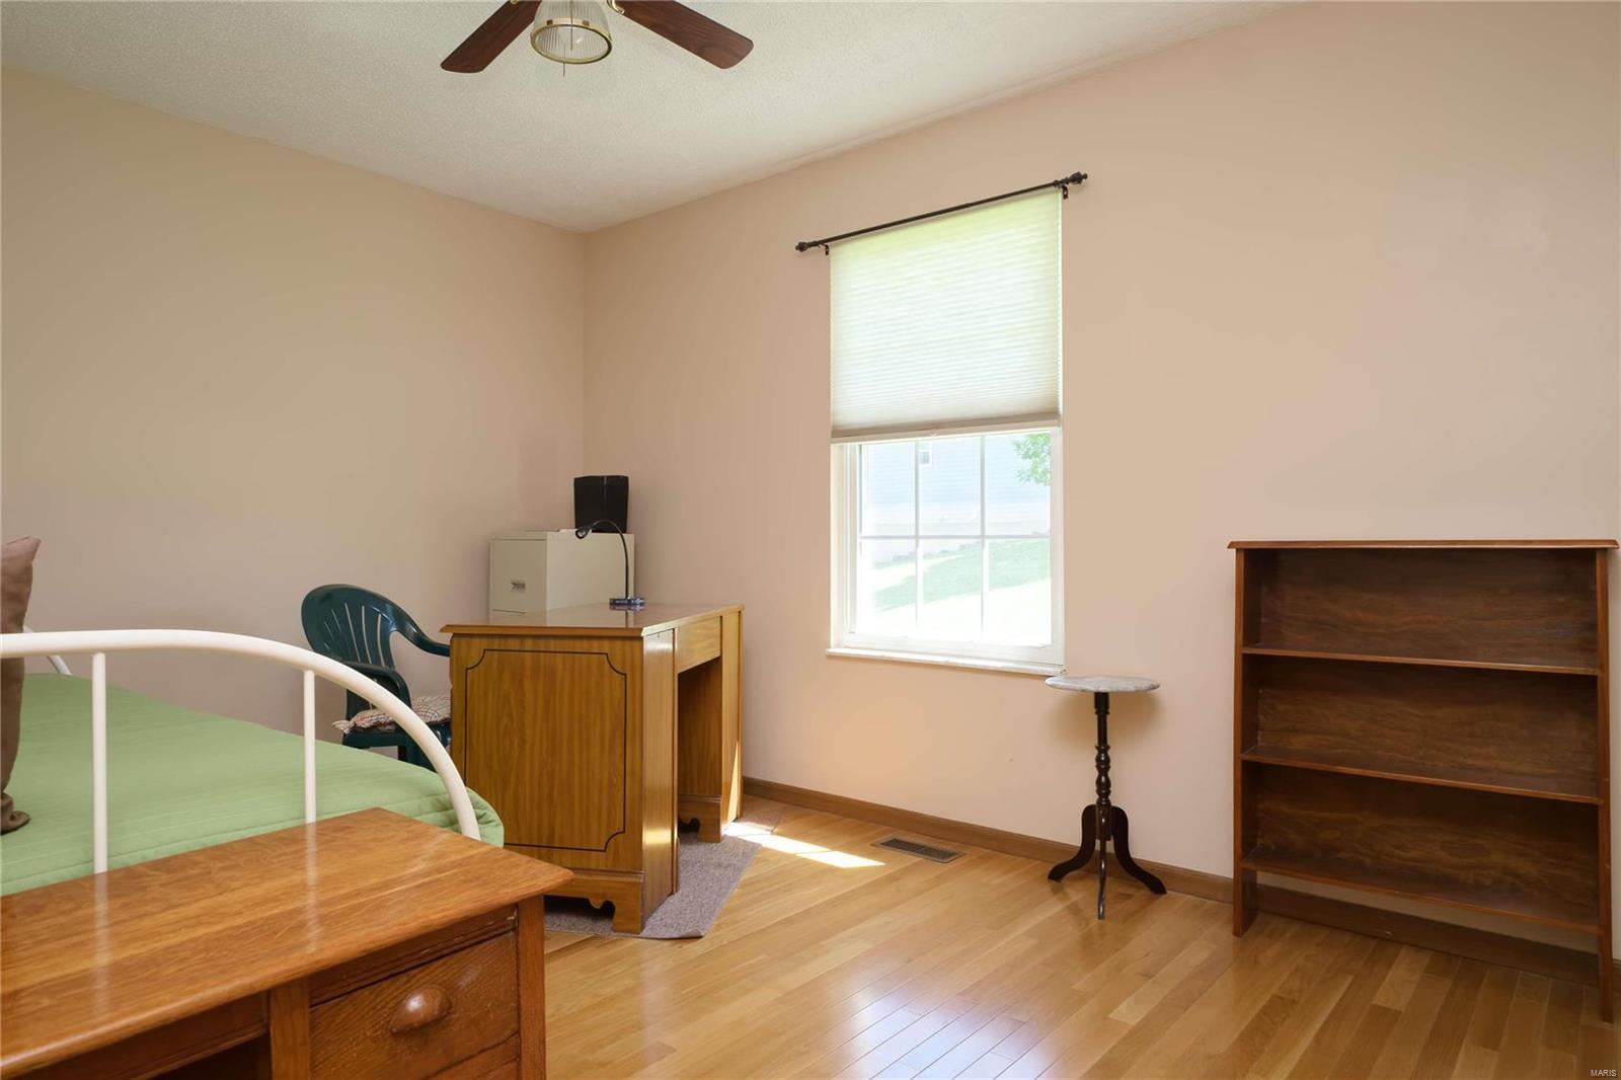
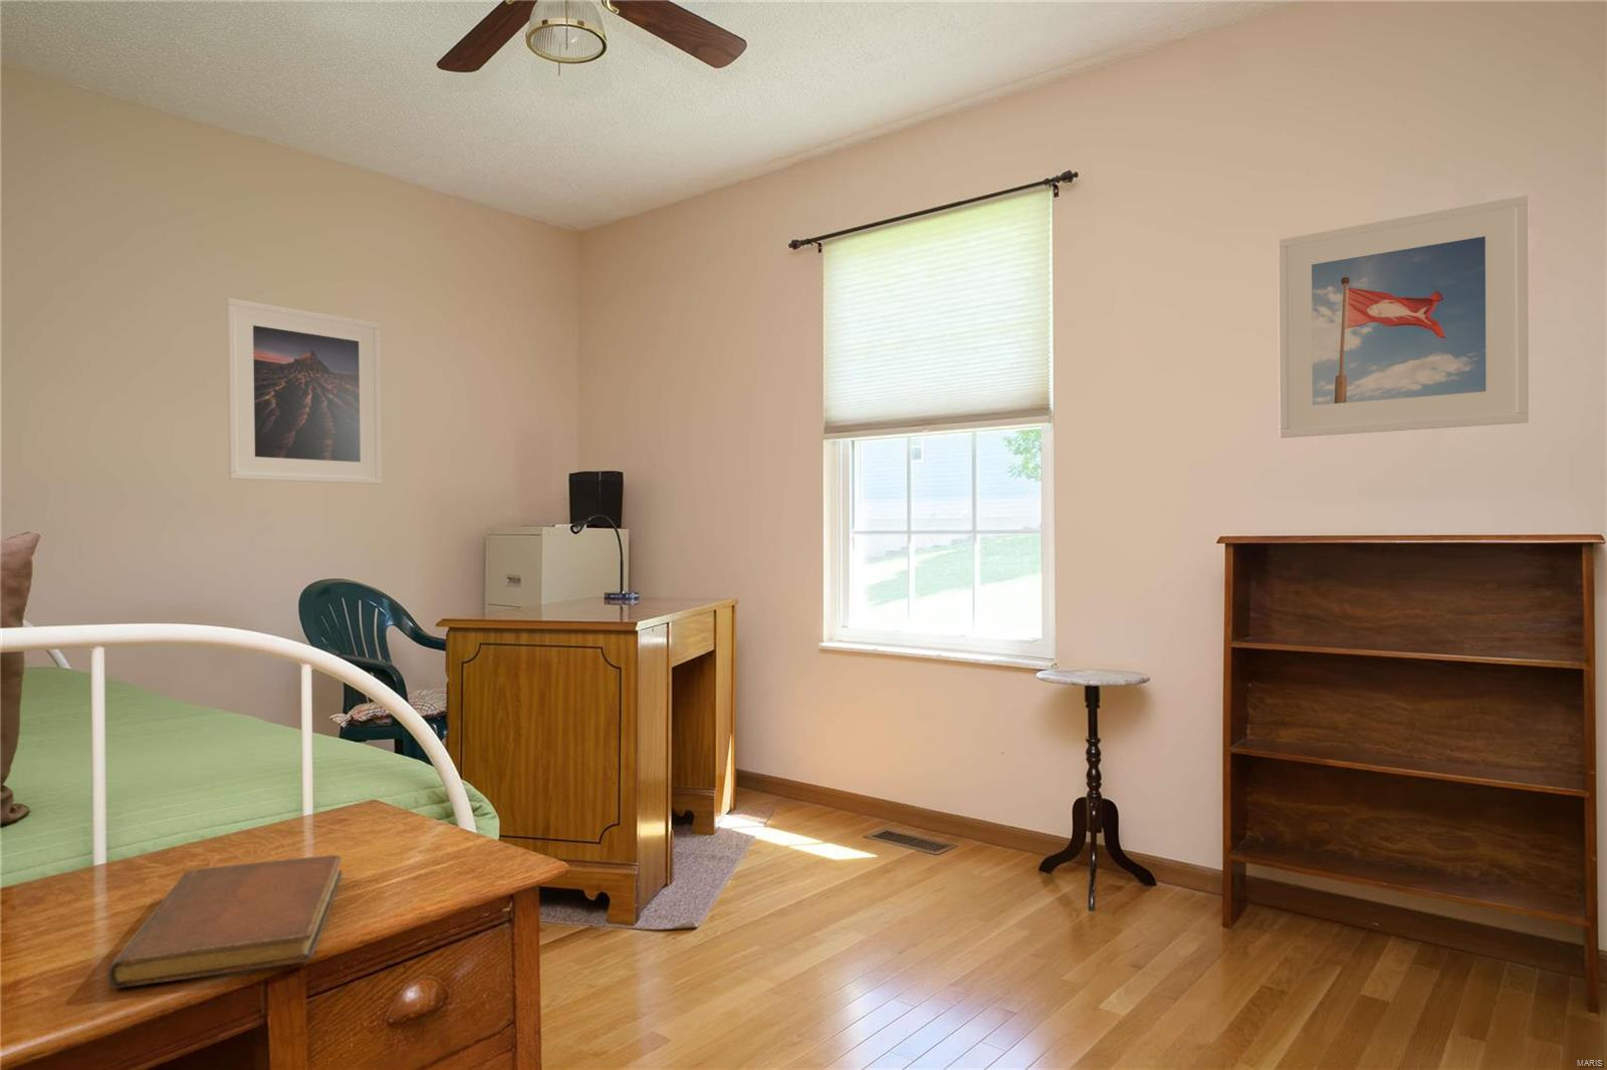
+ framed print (1394, 325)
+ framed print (308, 396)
+ notebook (241, 911)
